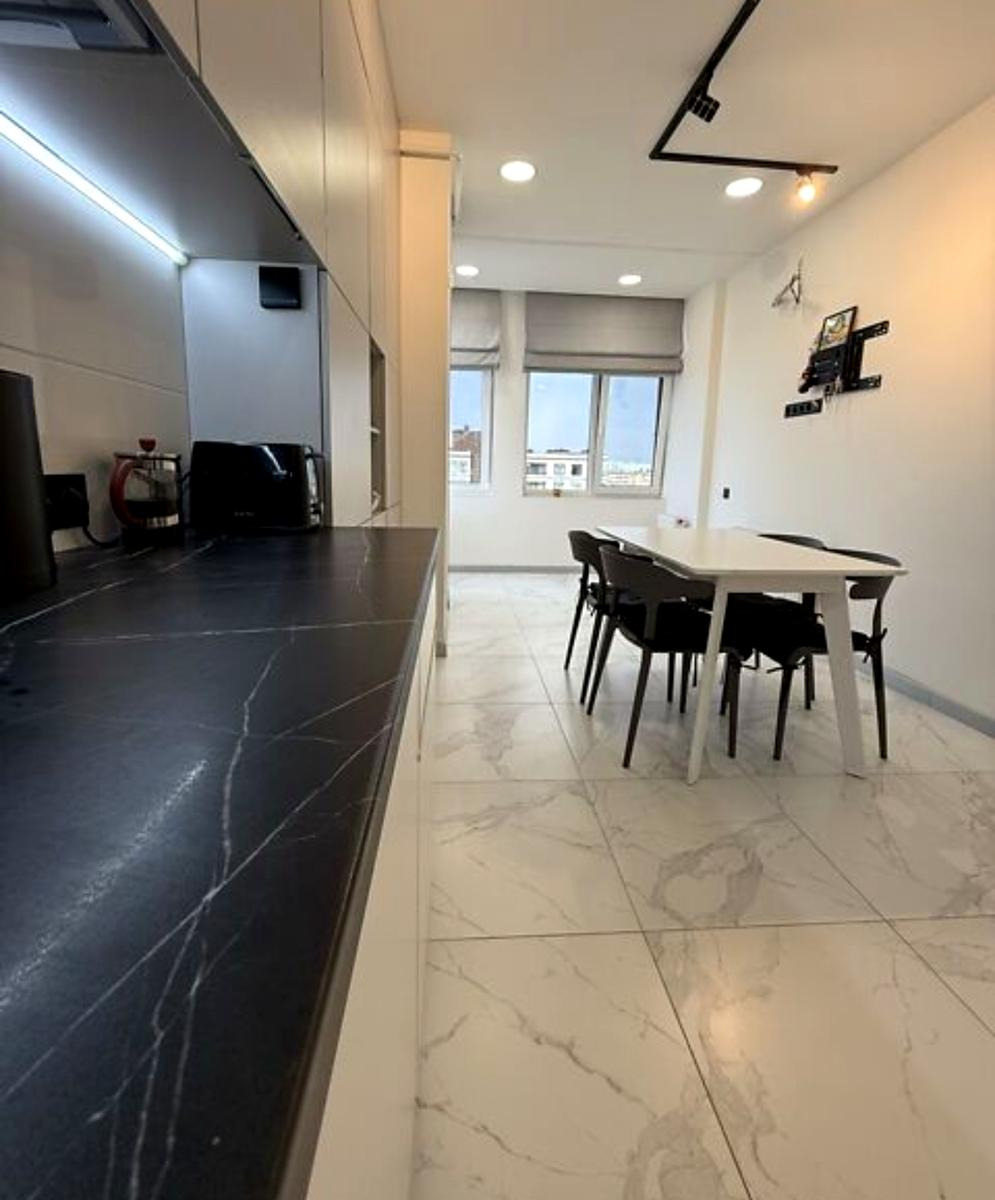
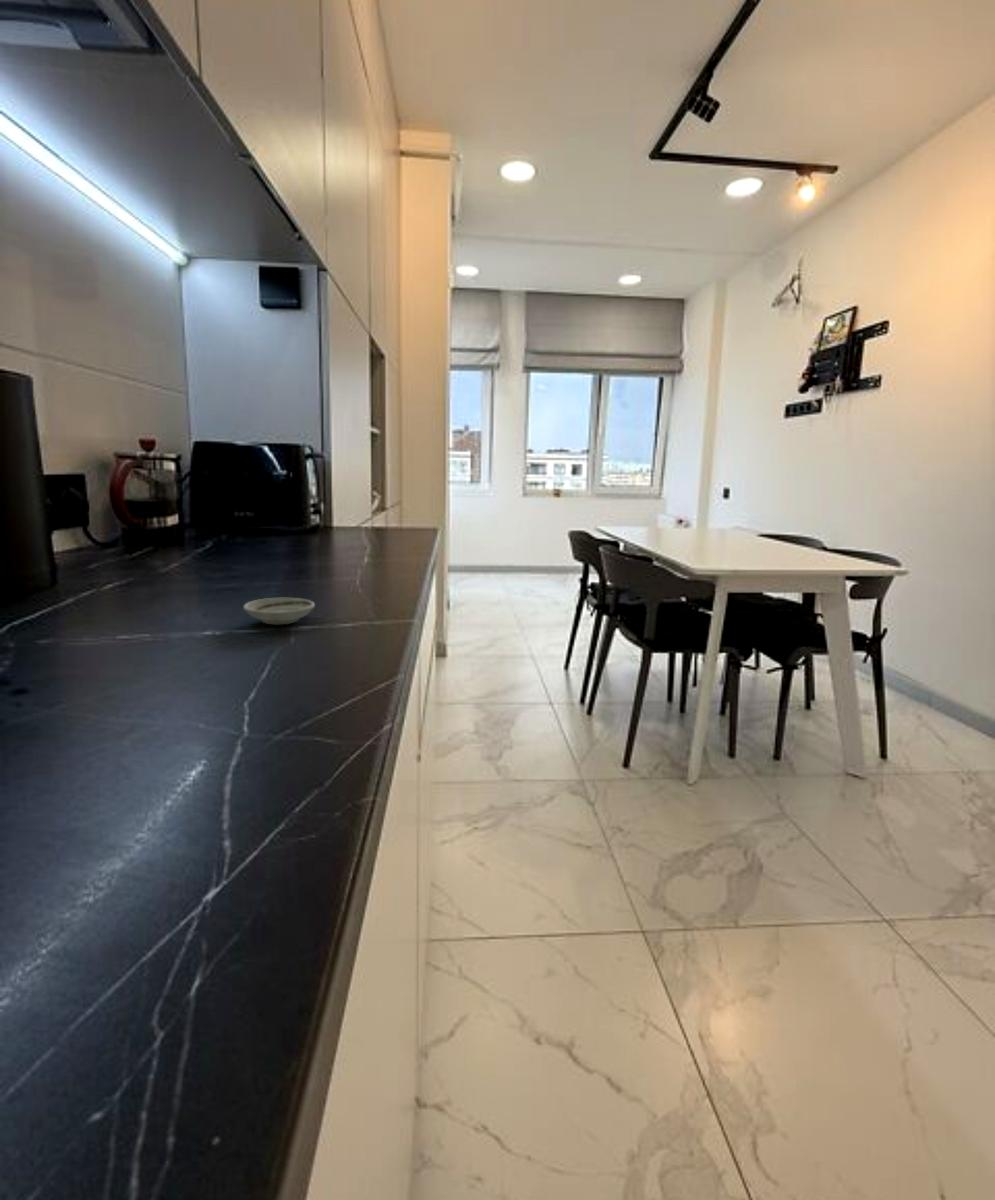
+ saucer (280, 612)
